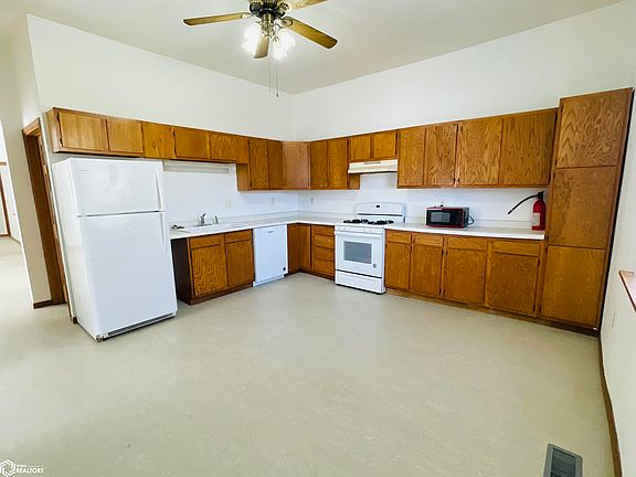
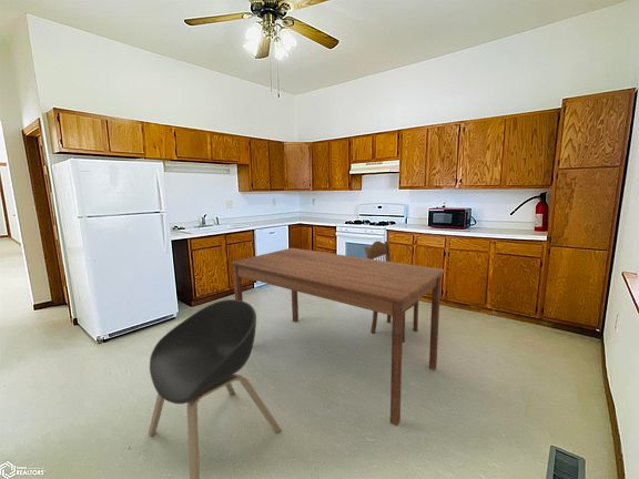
+ dining table (335, 300)
+ chair (211, 376)
+ dining chair (410, 305)
